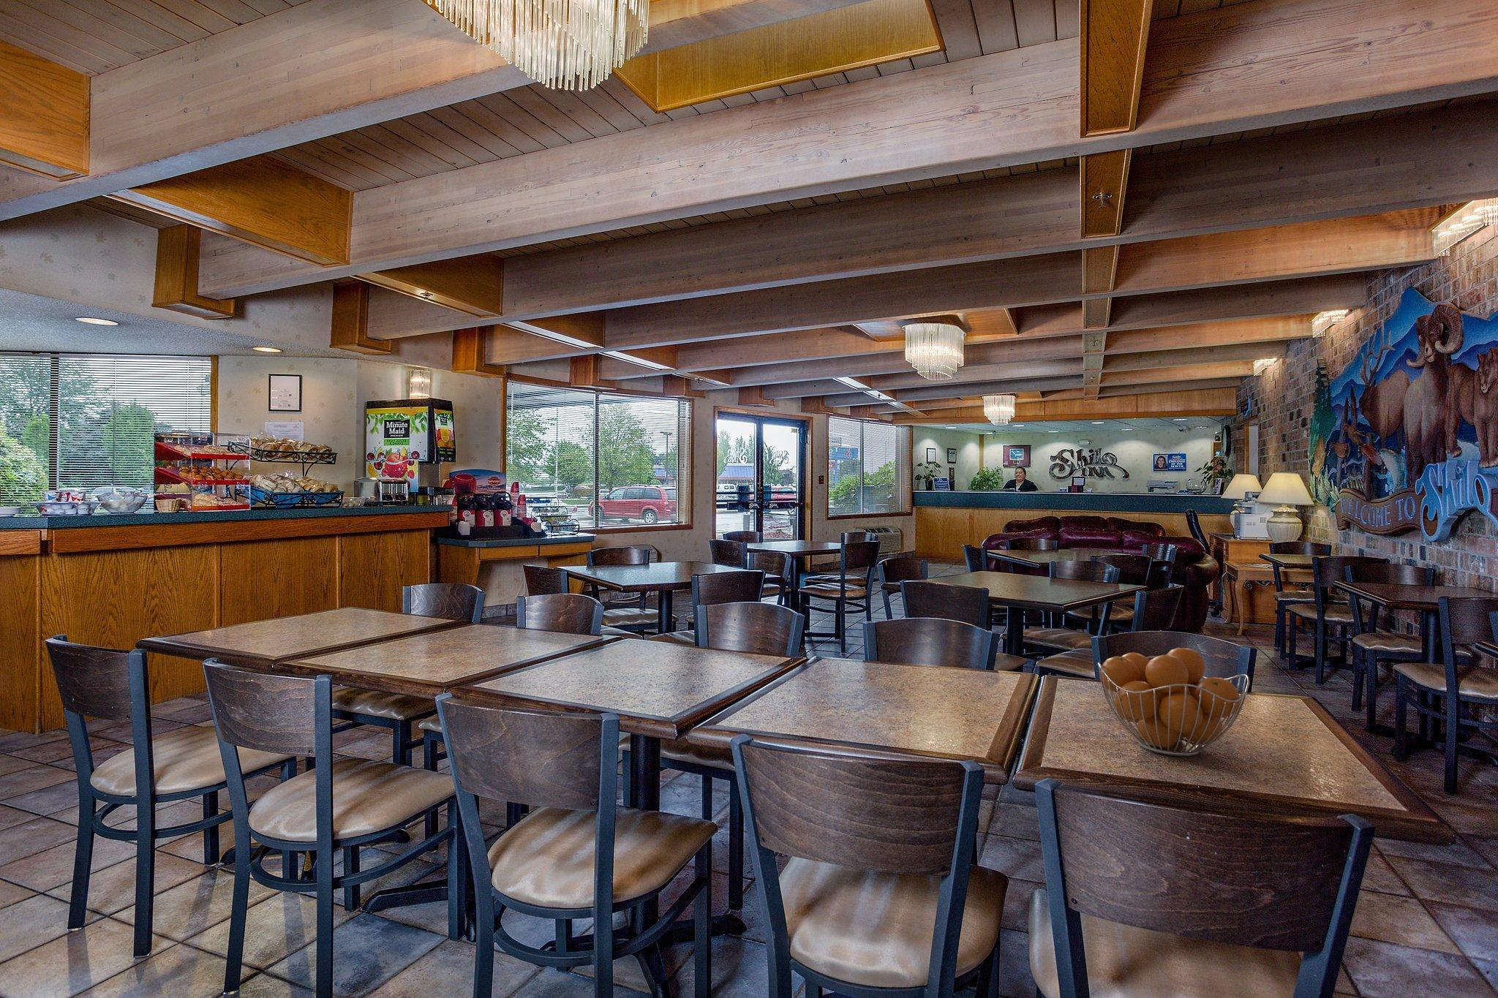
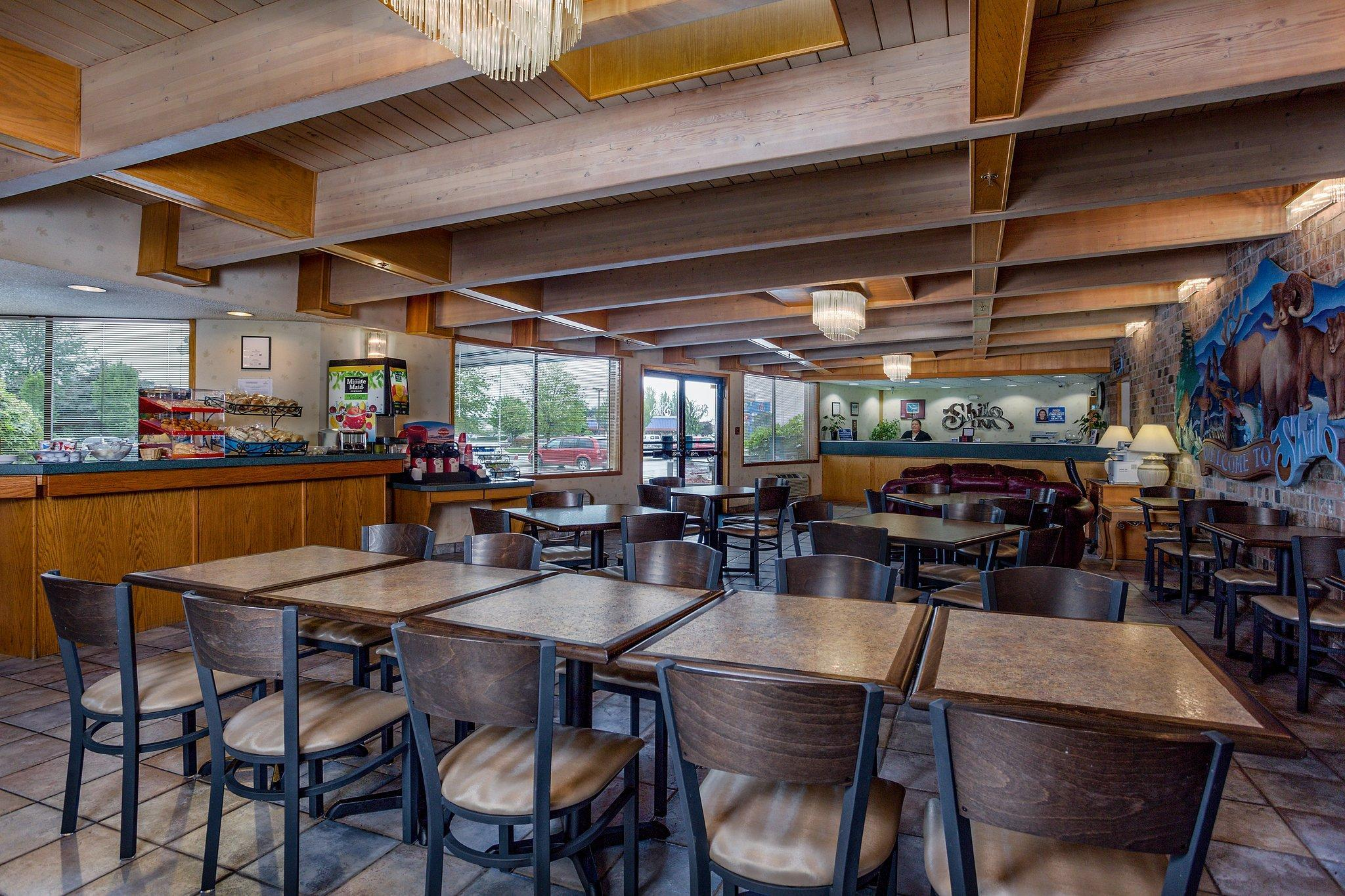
- fruit basket (1169, 698)
